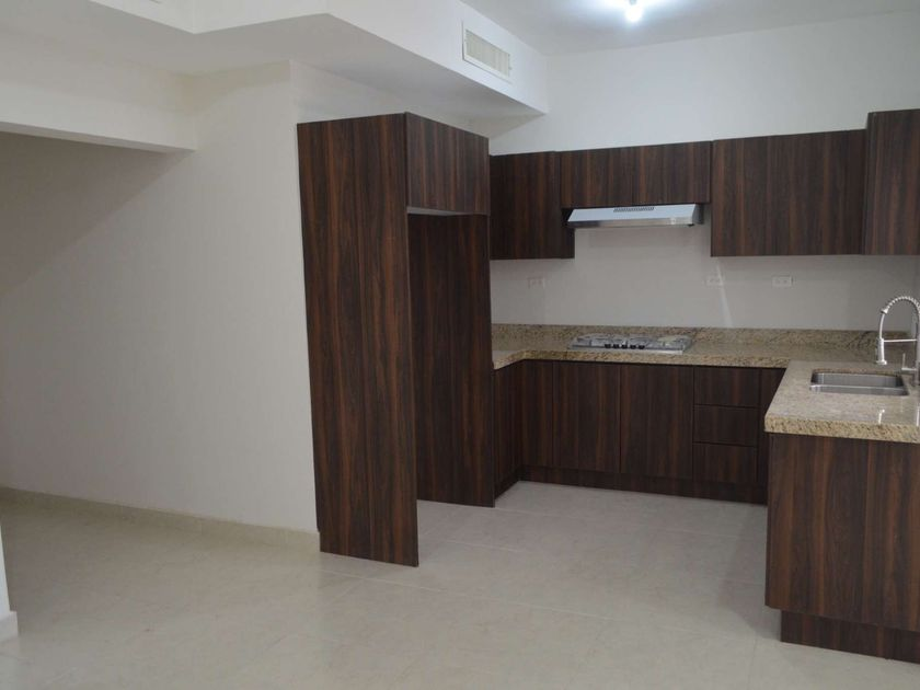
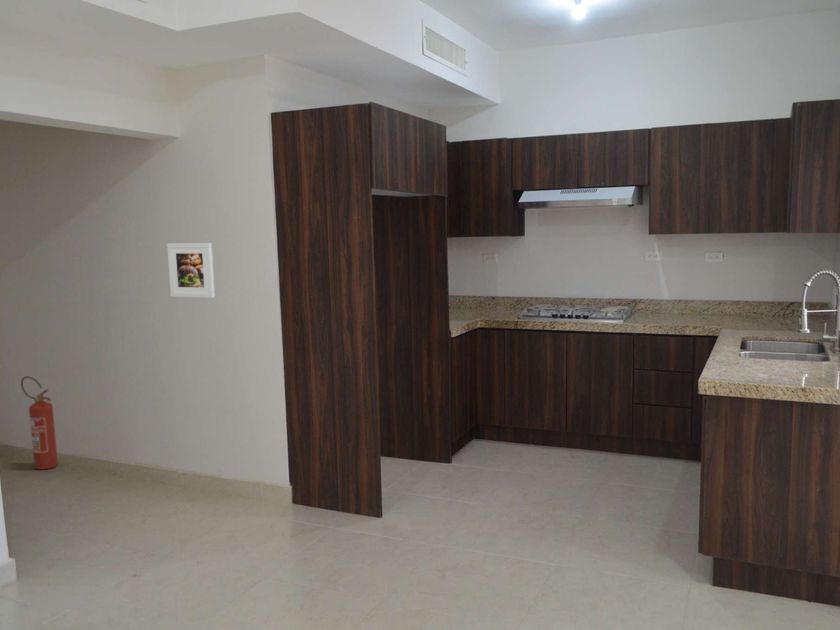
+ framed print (190, 270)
+ fire extinguisher (38, 421)
